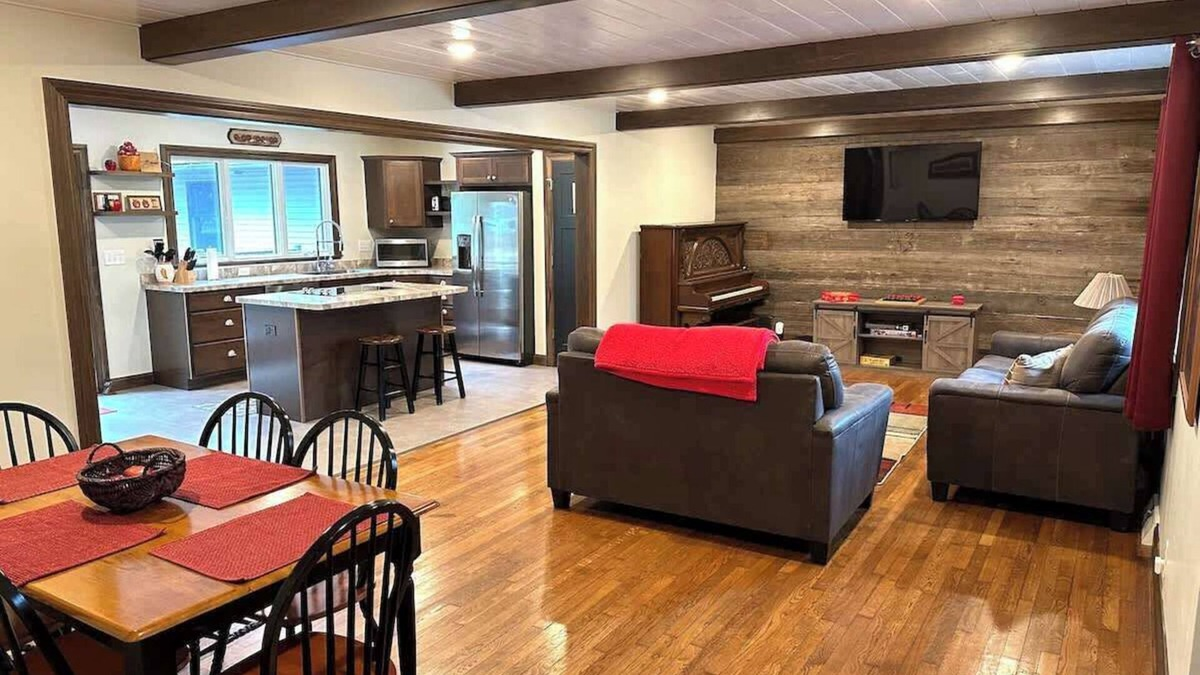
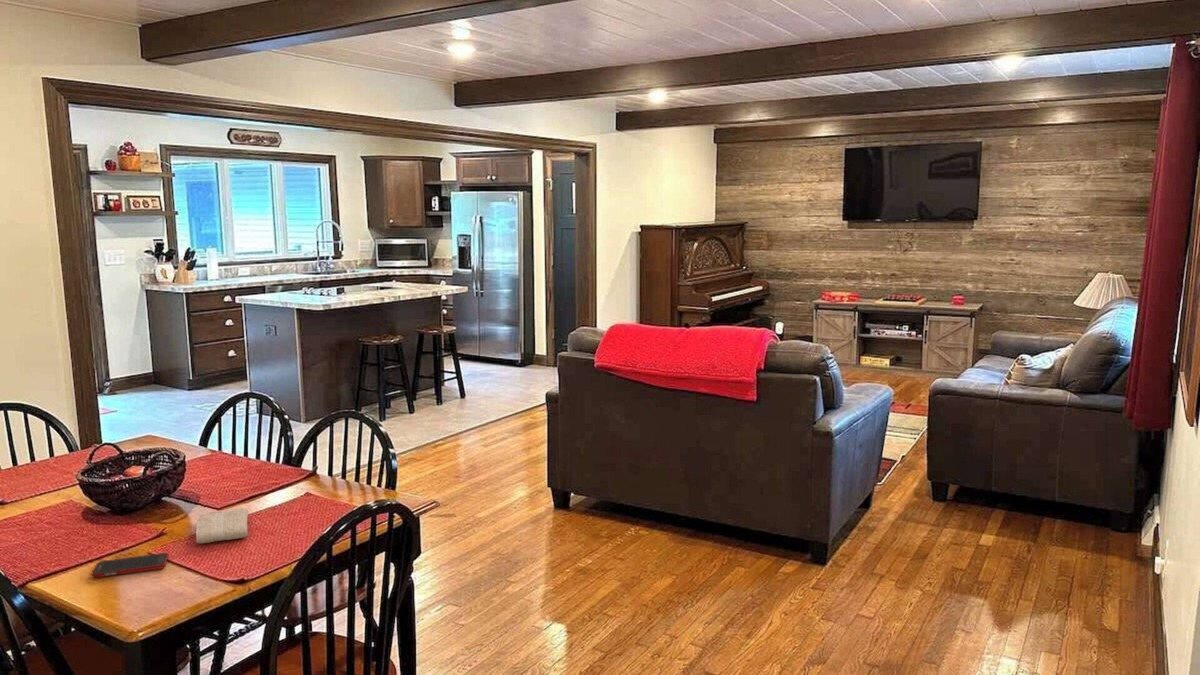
+ washcloth (223, 524)
+ cell phone (131, 565)
